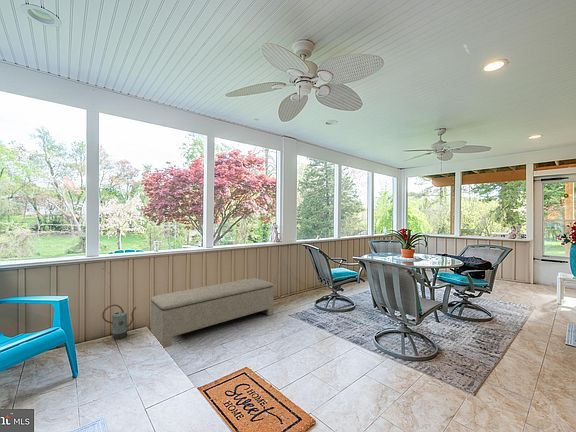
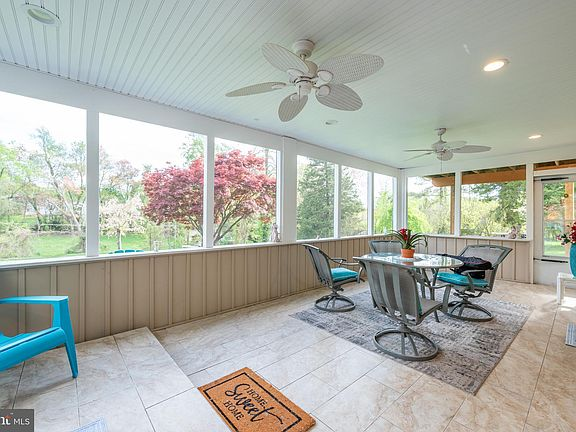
- watering can (120, 319)
- bench (217, 305)
